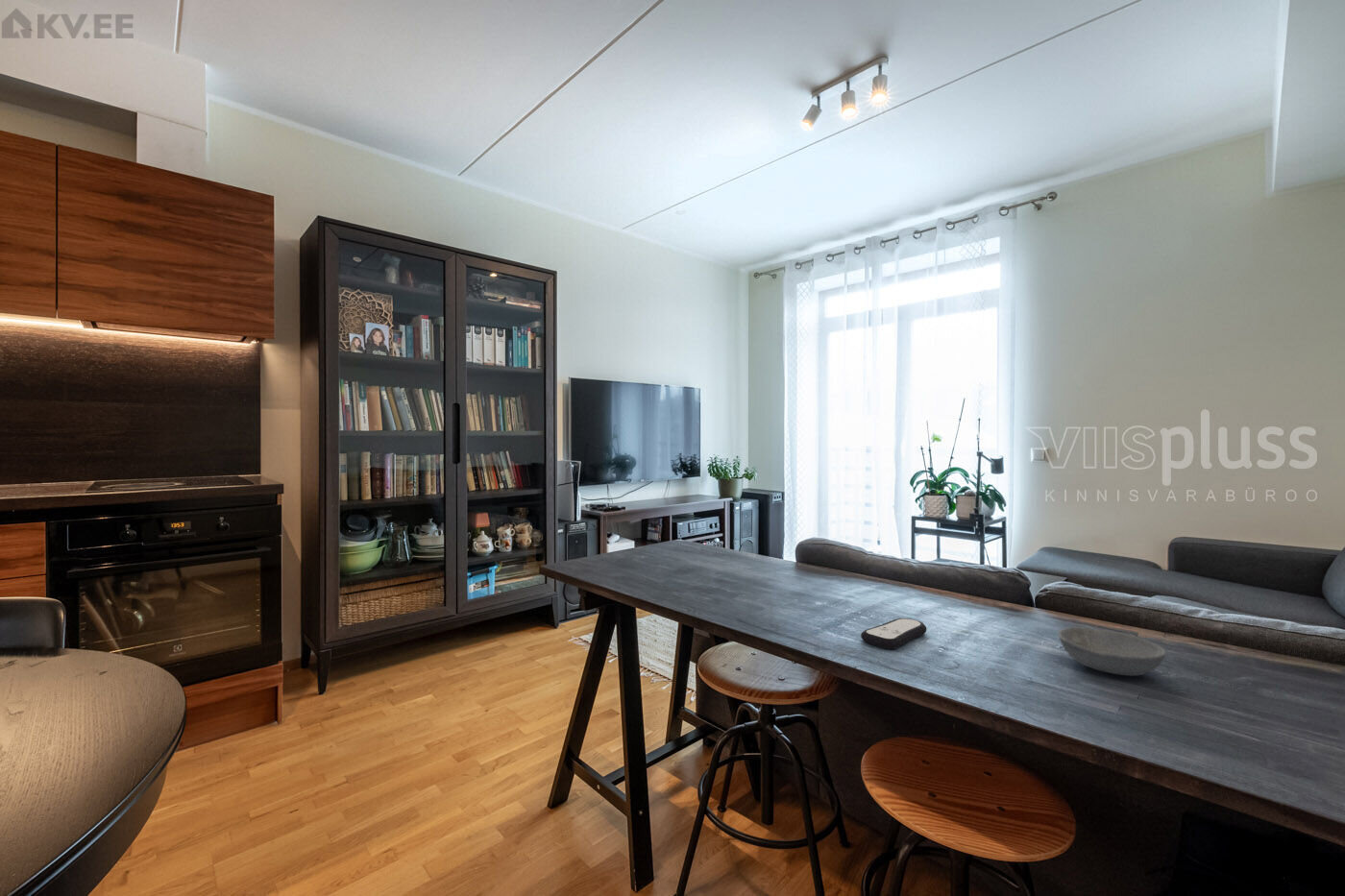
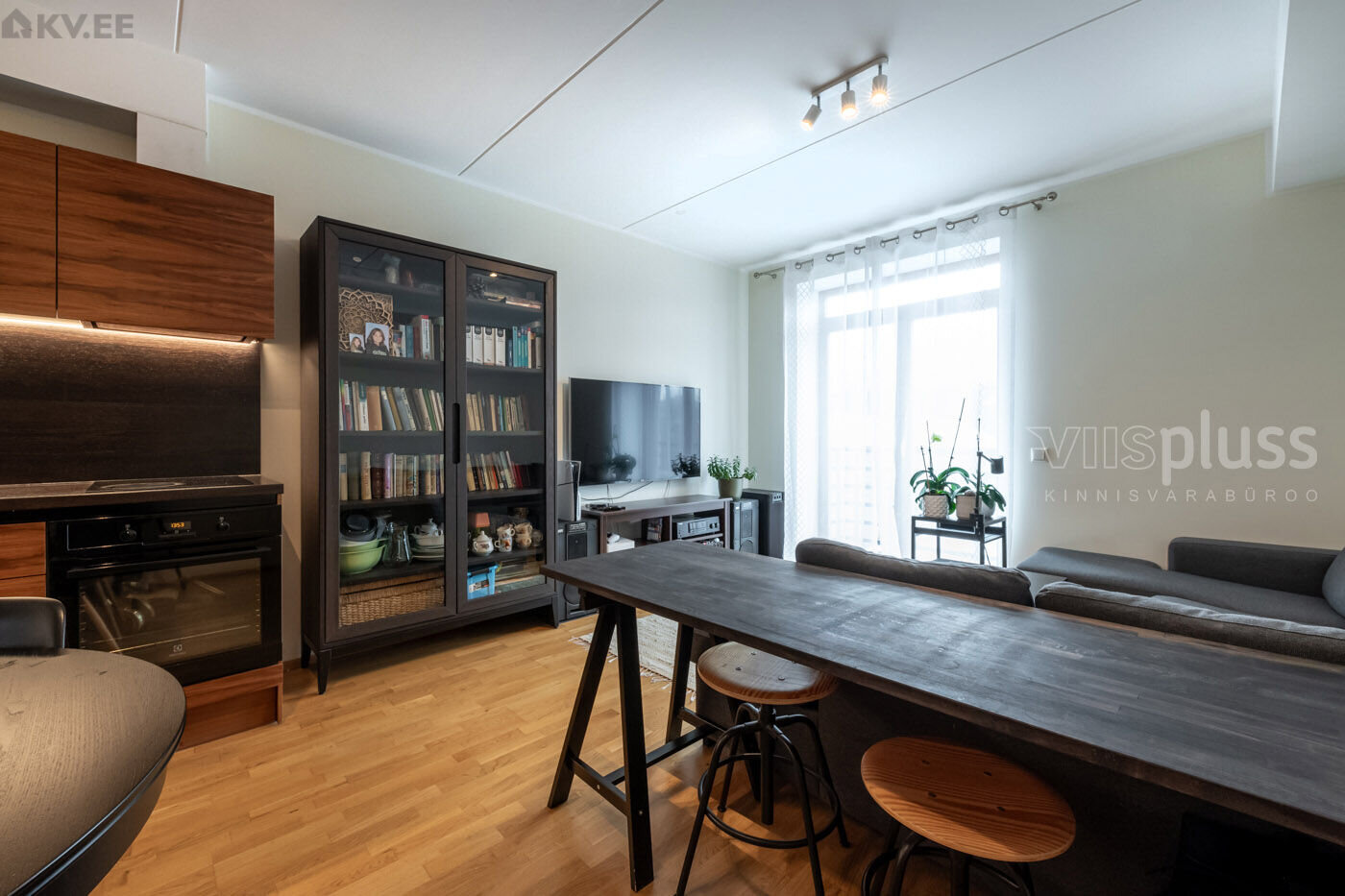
- remote control (895, 632)
- bowl (1109, 654)
